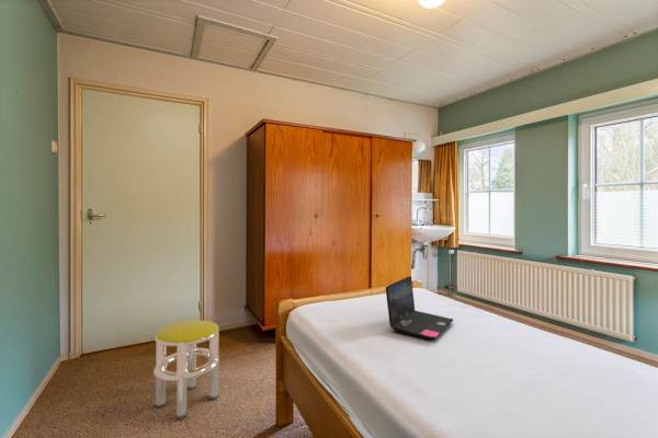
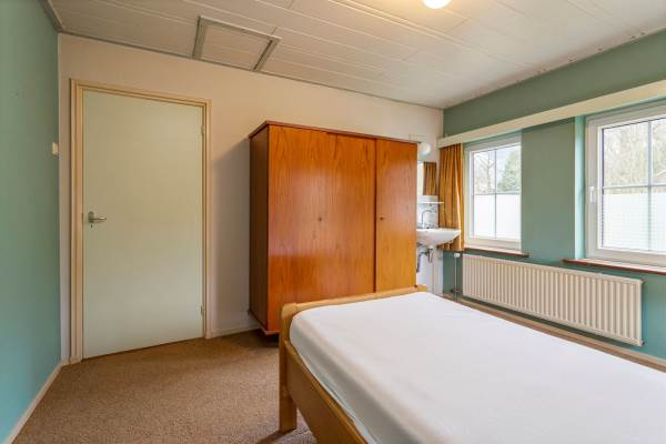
- laptop (413, 304)
- stool (188, 362)
